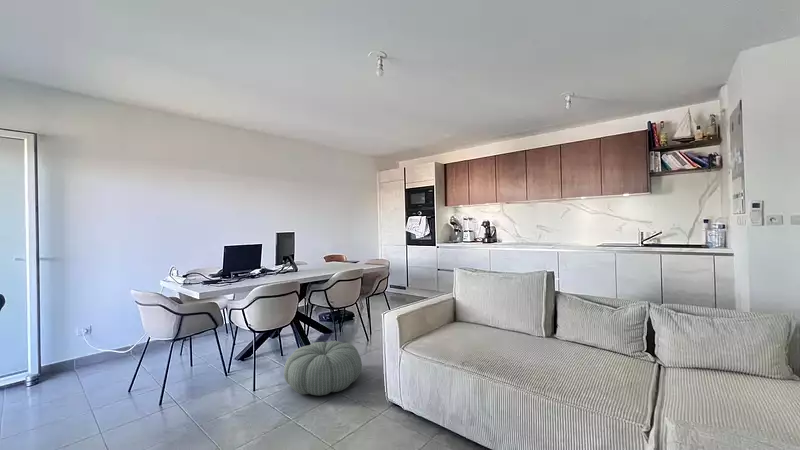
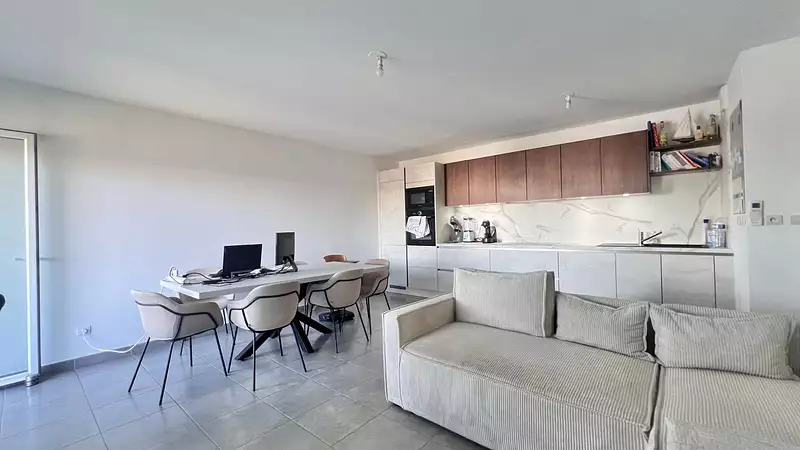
- pouf (324, 365)
